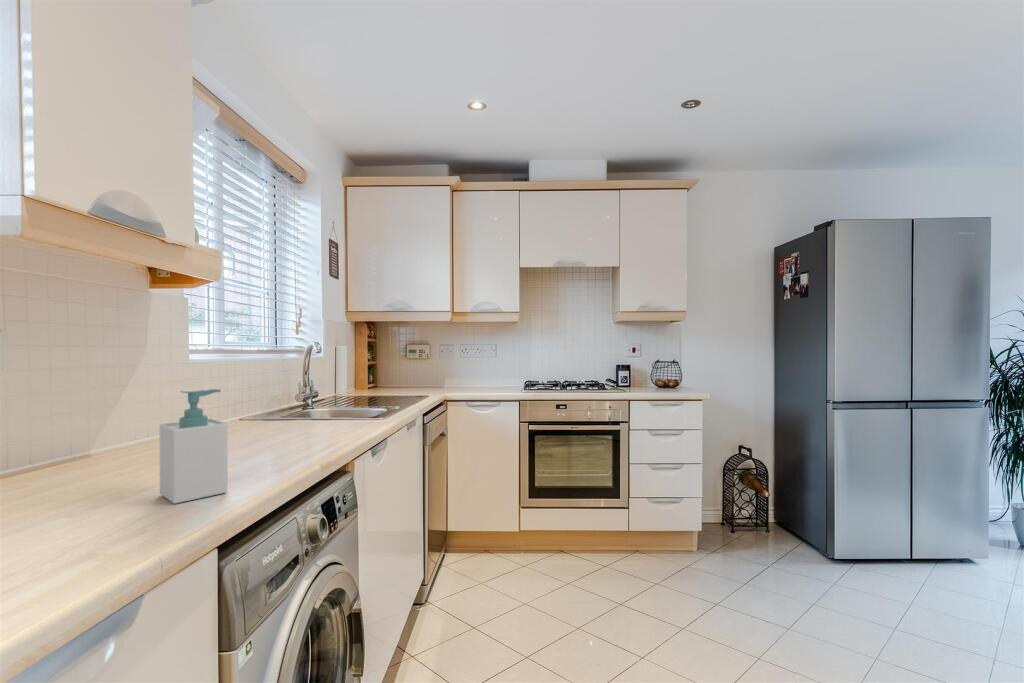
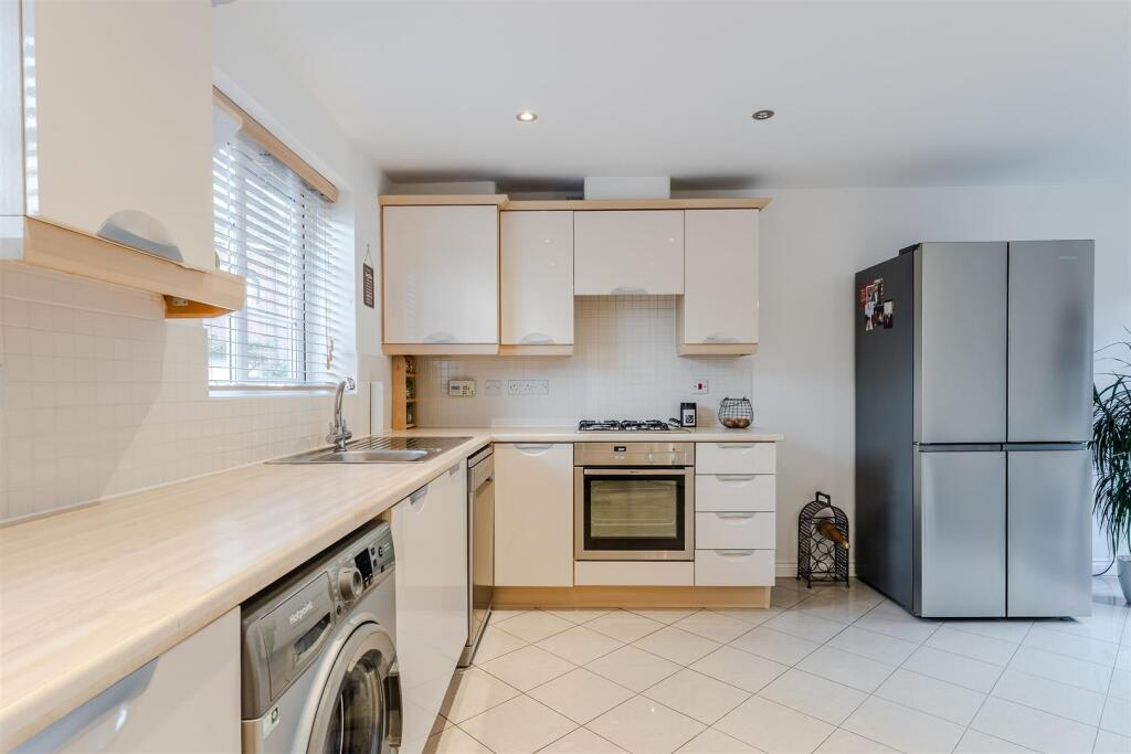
- soap bottle (194, 441)
